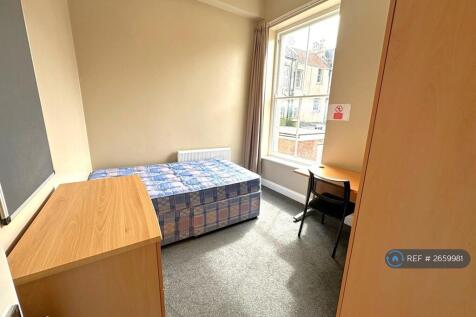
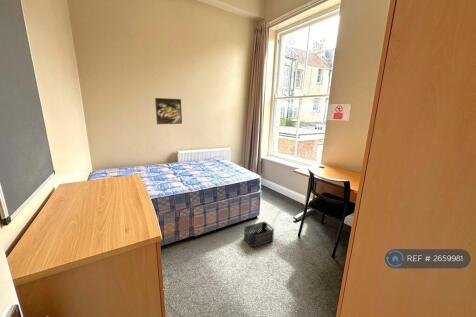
+ storage bin (258, 233)
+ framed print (169, 111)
